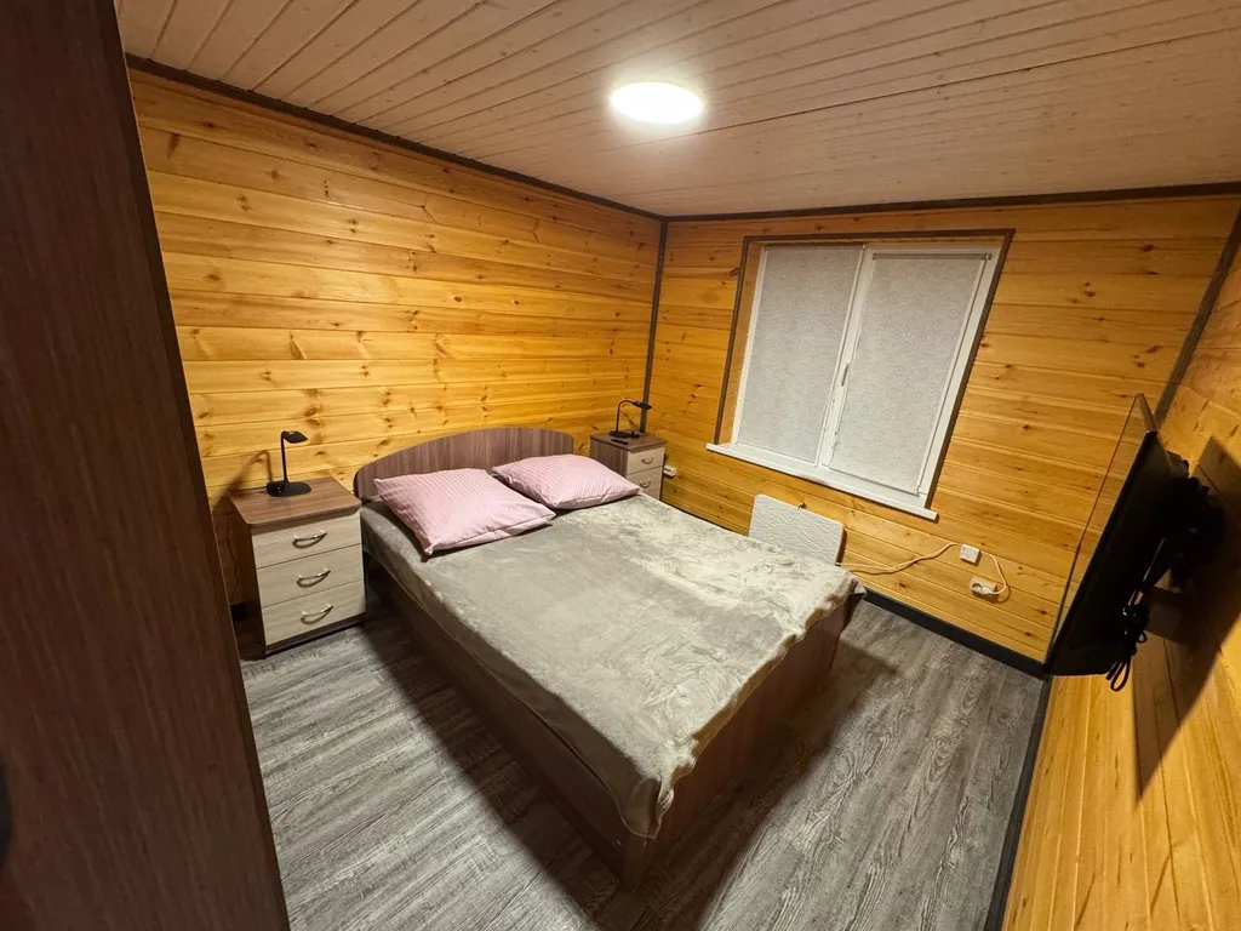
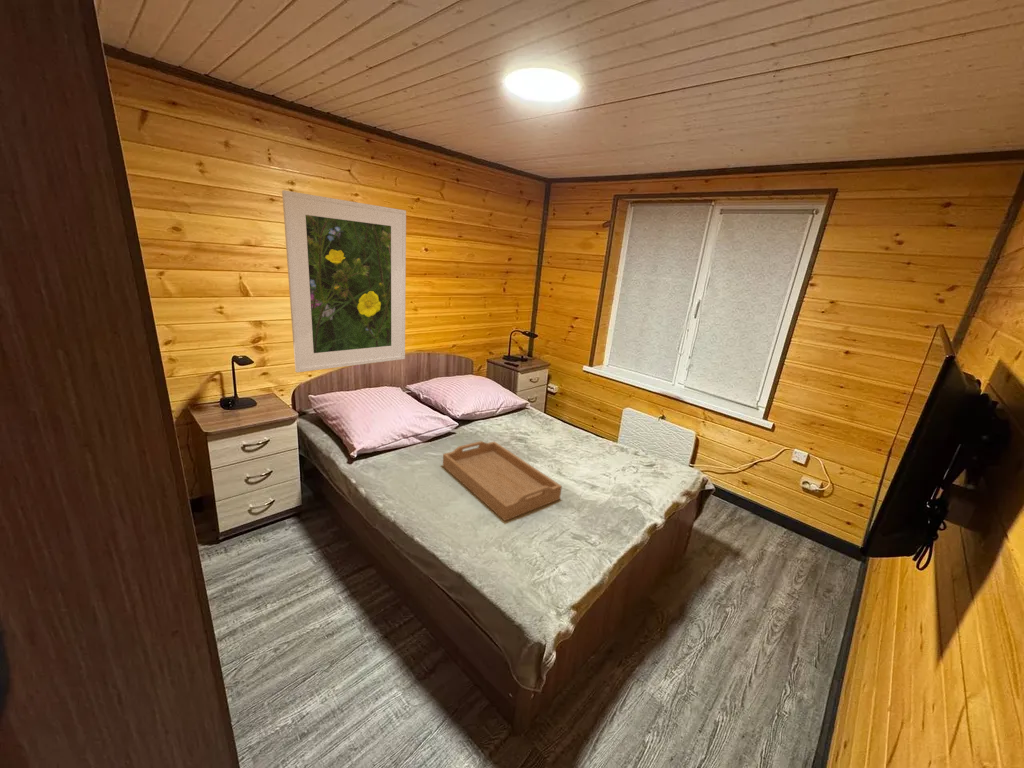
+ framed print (353, 287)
+ serving tray (499, 473)
